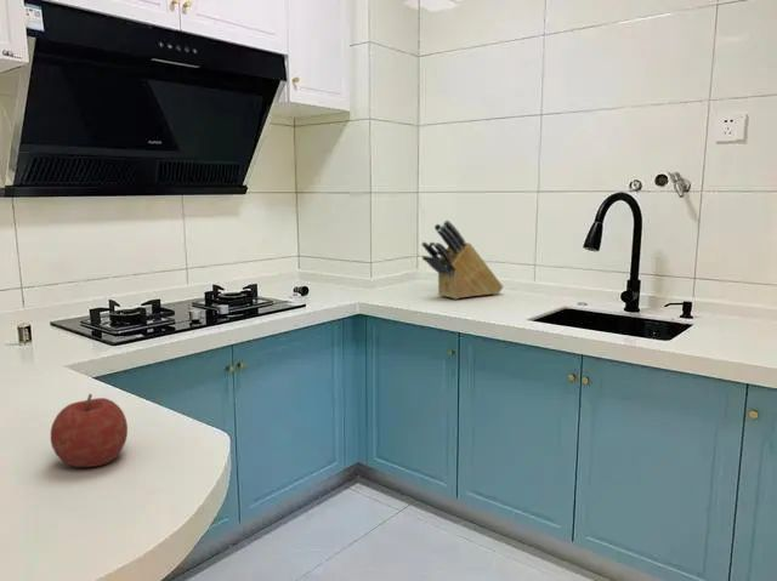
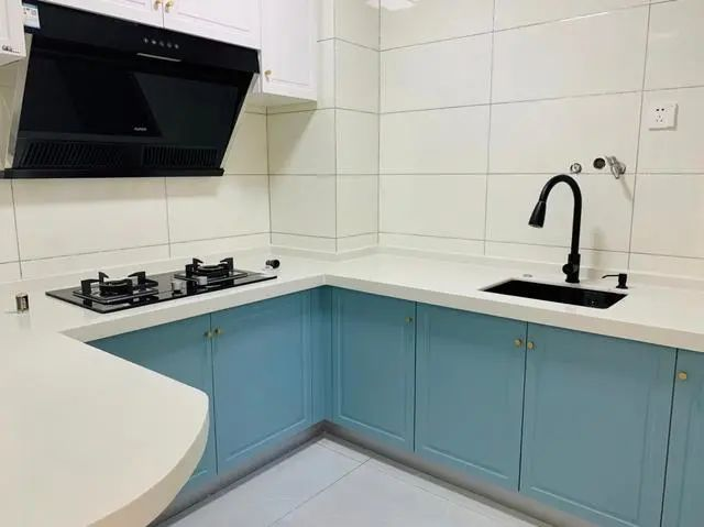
- fruit (91, 426)
- knife block (463, 257)
